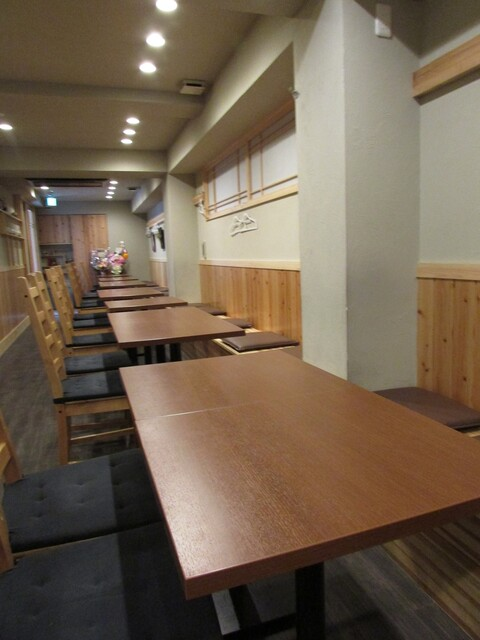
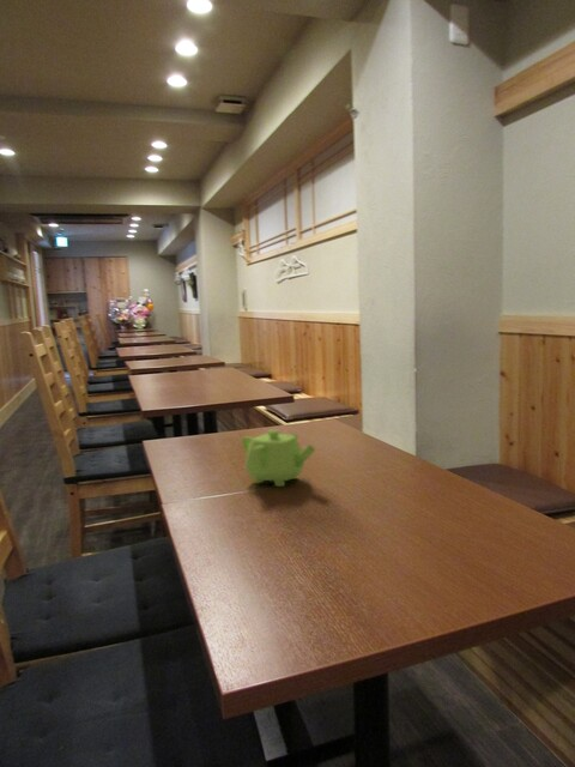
+ teapot (278, 454)
